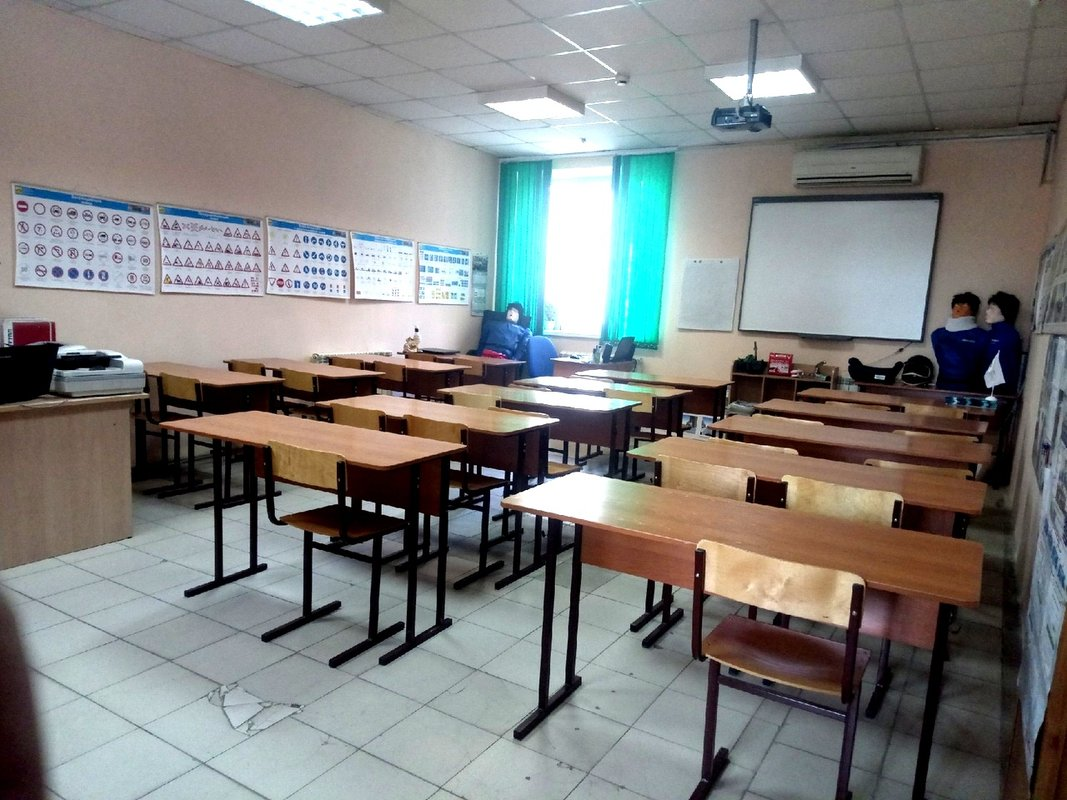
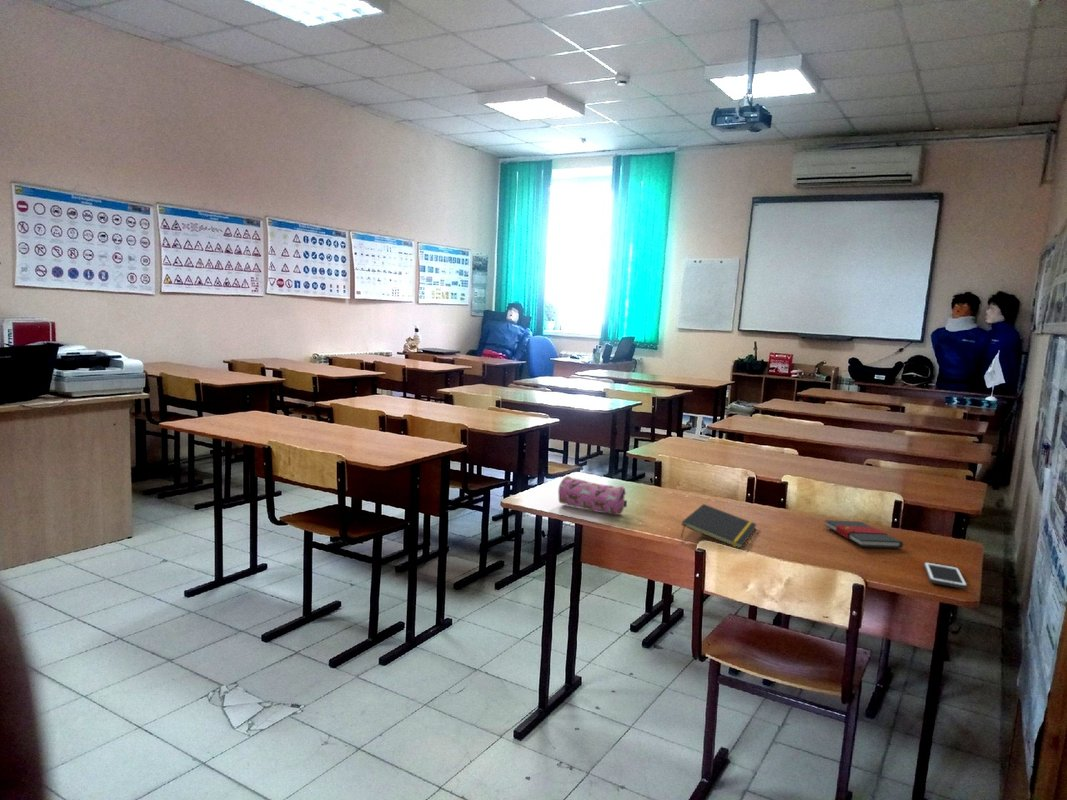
+ pencil case (591, 495)
+ book (862, 532)
+ cell phone (944, 574)
+ notepad (720, 524)
